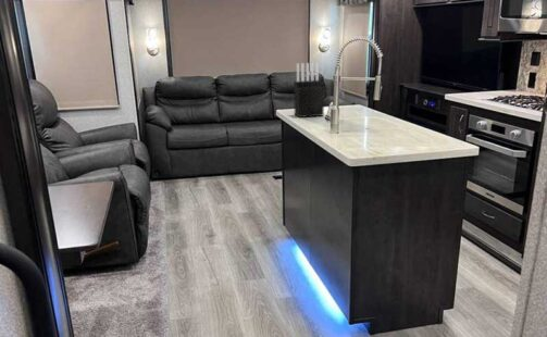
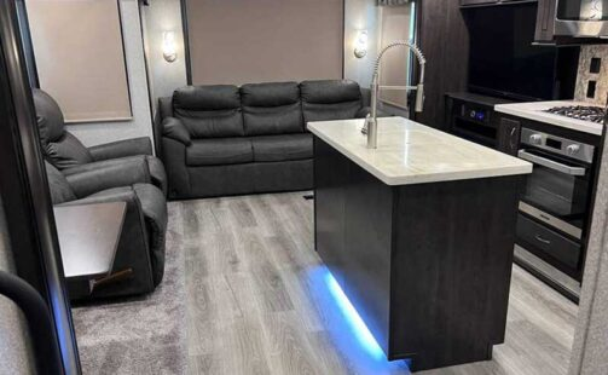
- knife block (309, 89)
